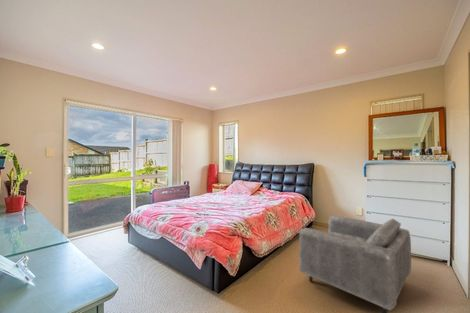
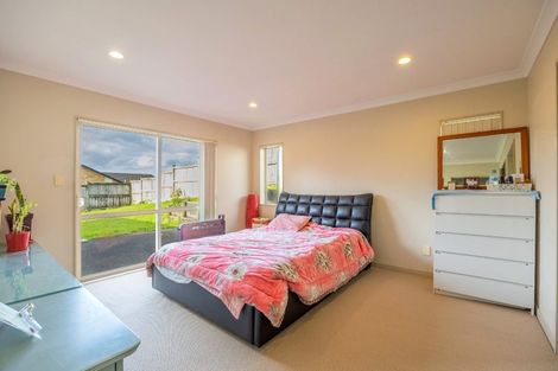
- armchair (354, 251)
